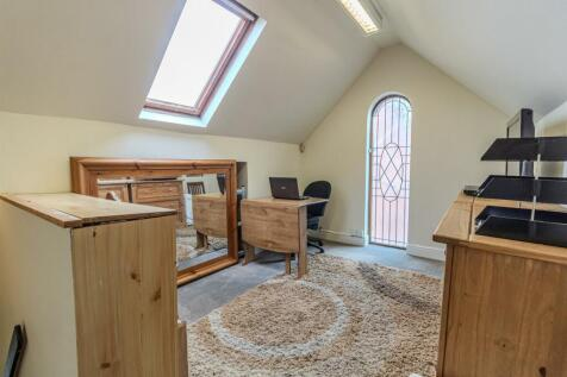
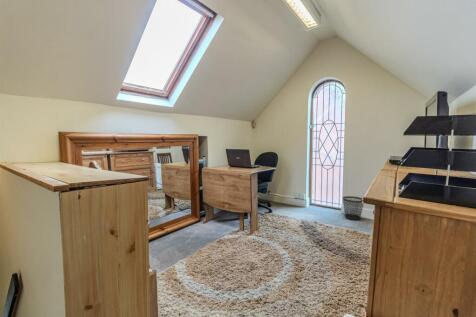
+ wastebasket (353, 208)
